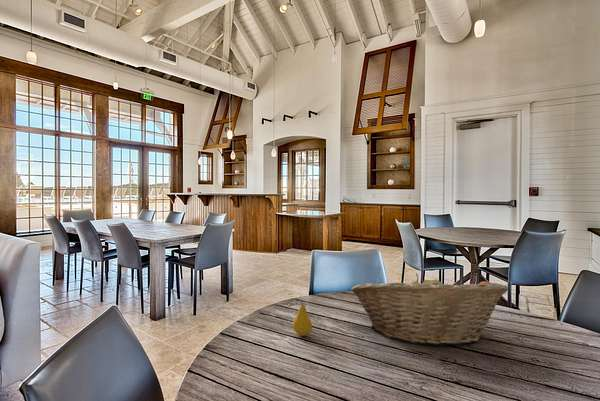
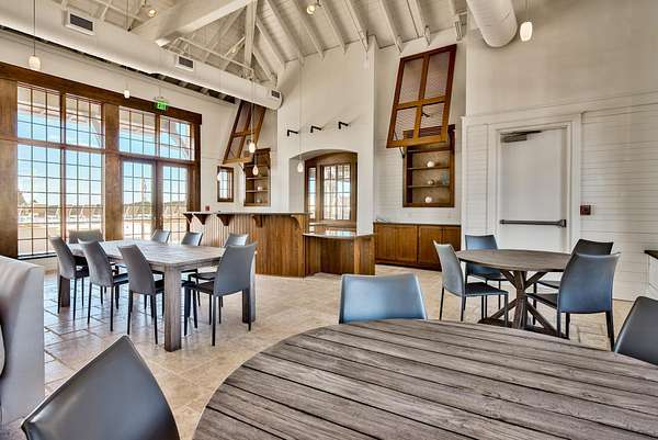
- fruit basket (424, 300)
- fruit (302, 316)
